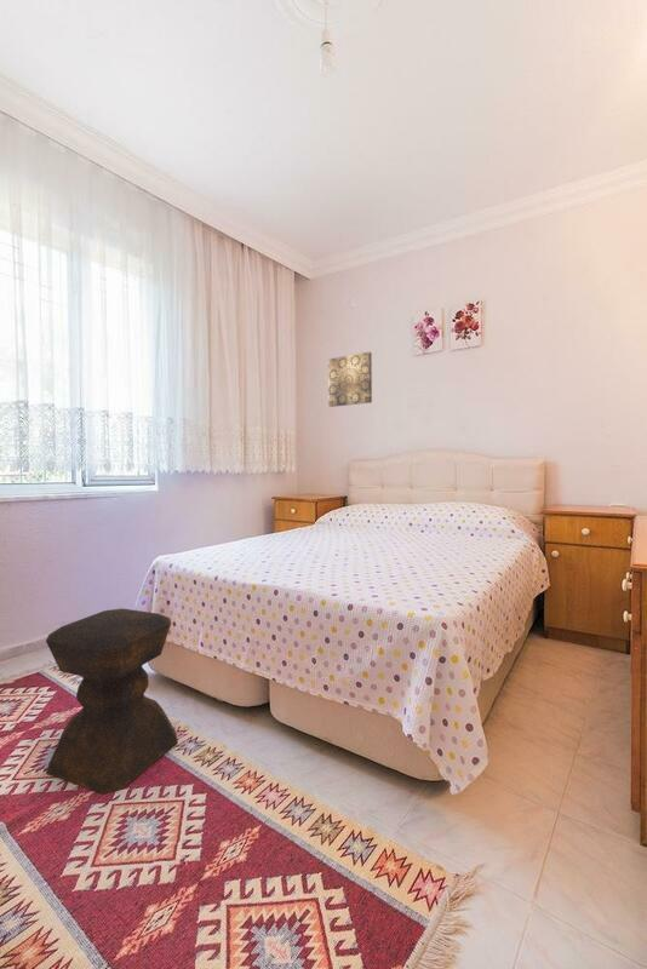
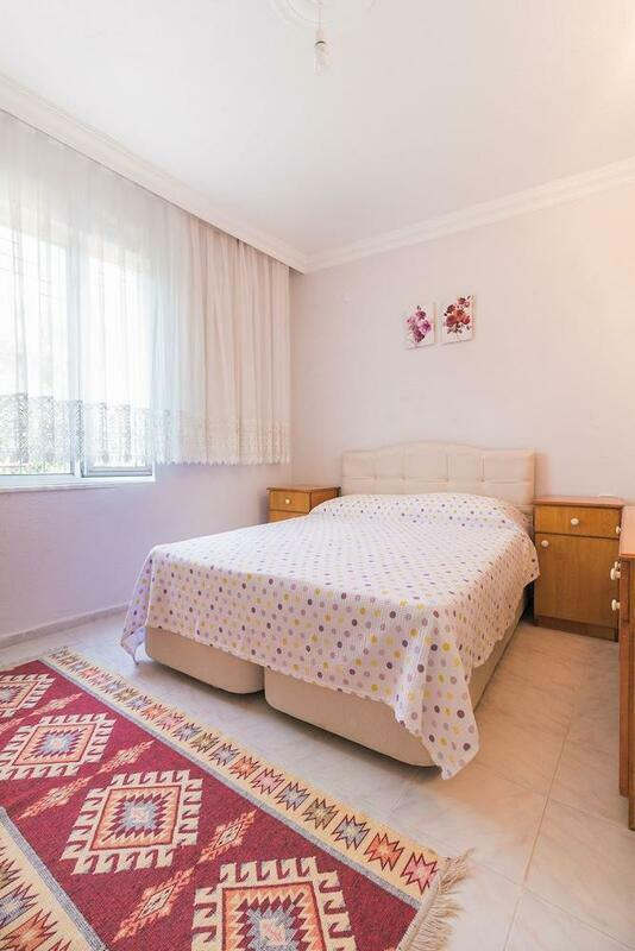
- stool (113, 687)
- wall art (349, 380)
